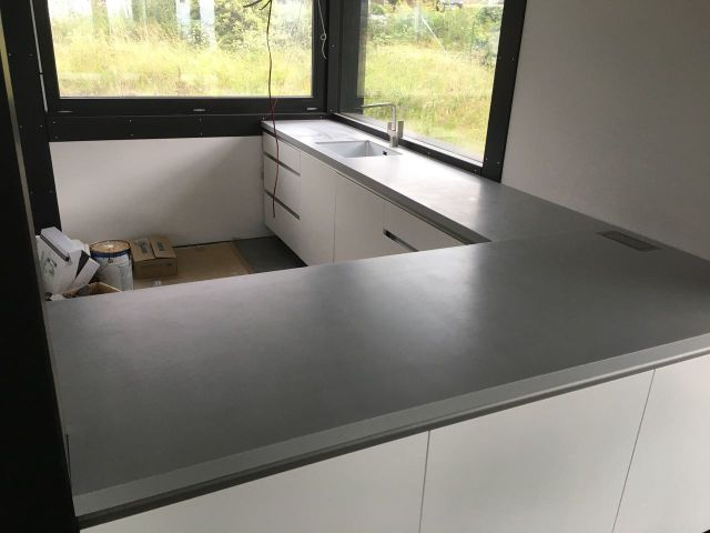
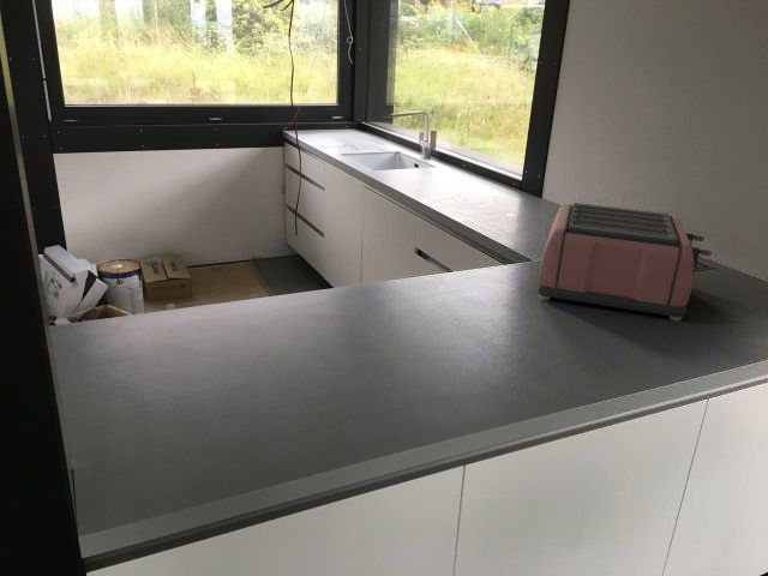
+ toaster (622, 256)
